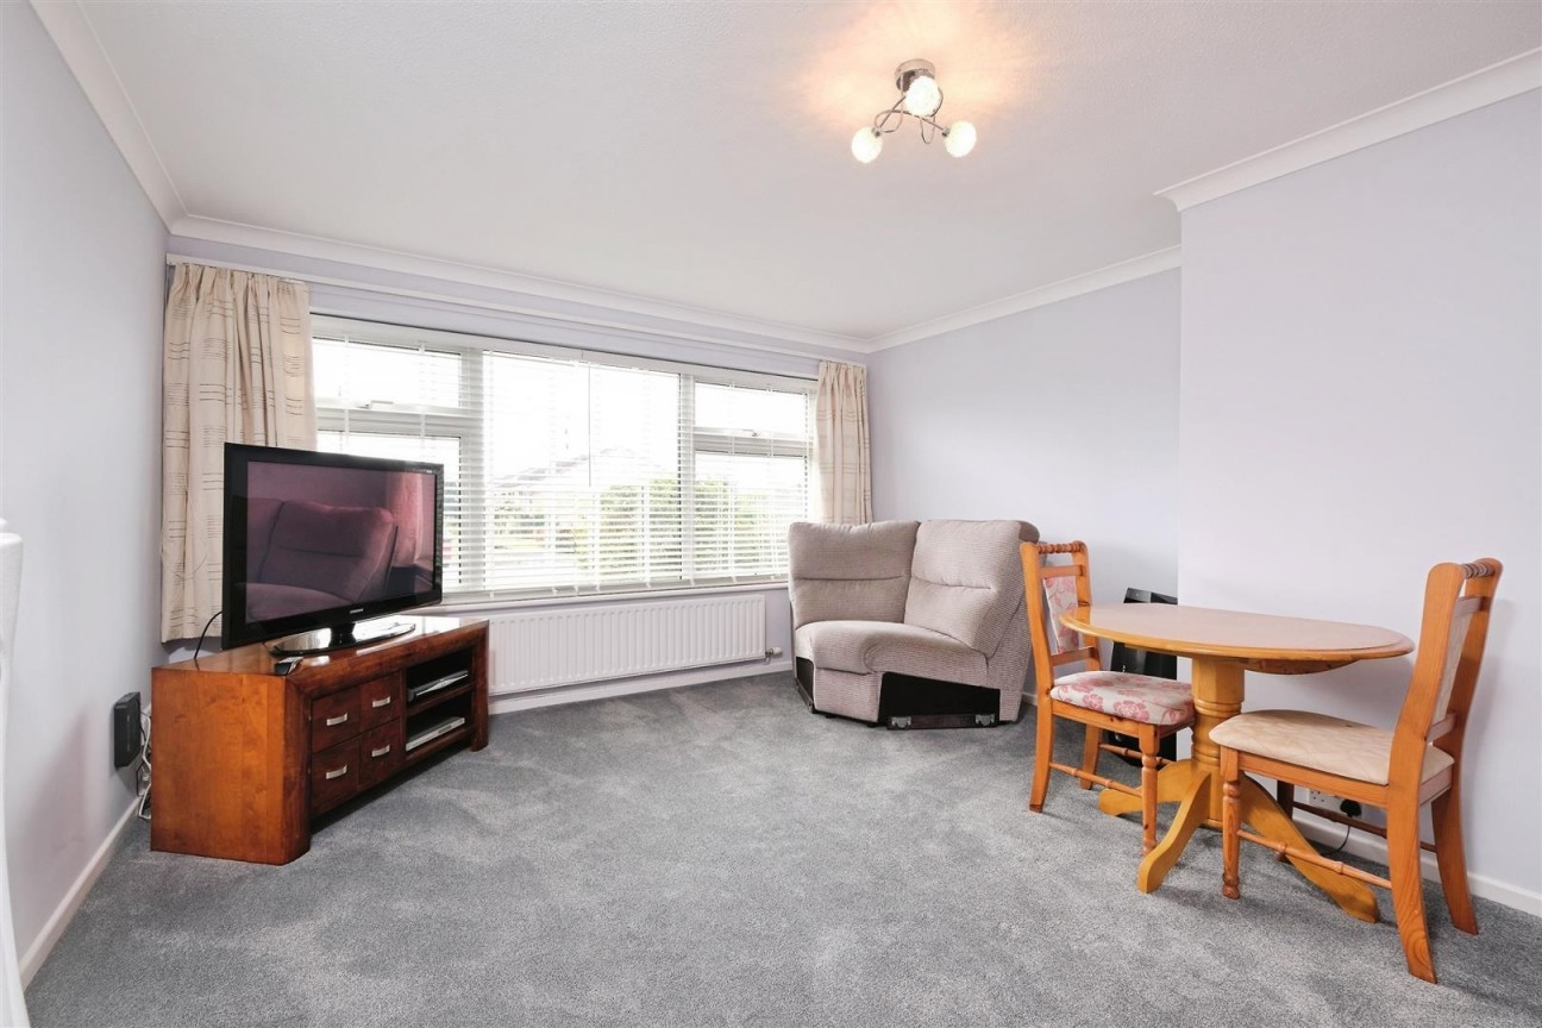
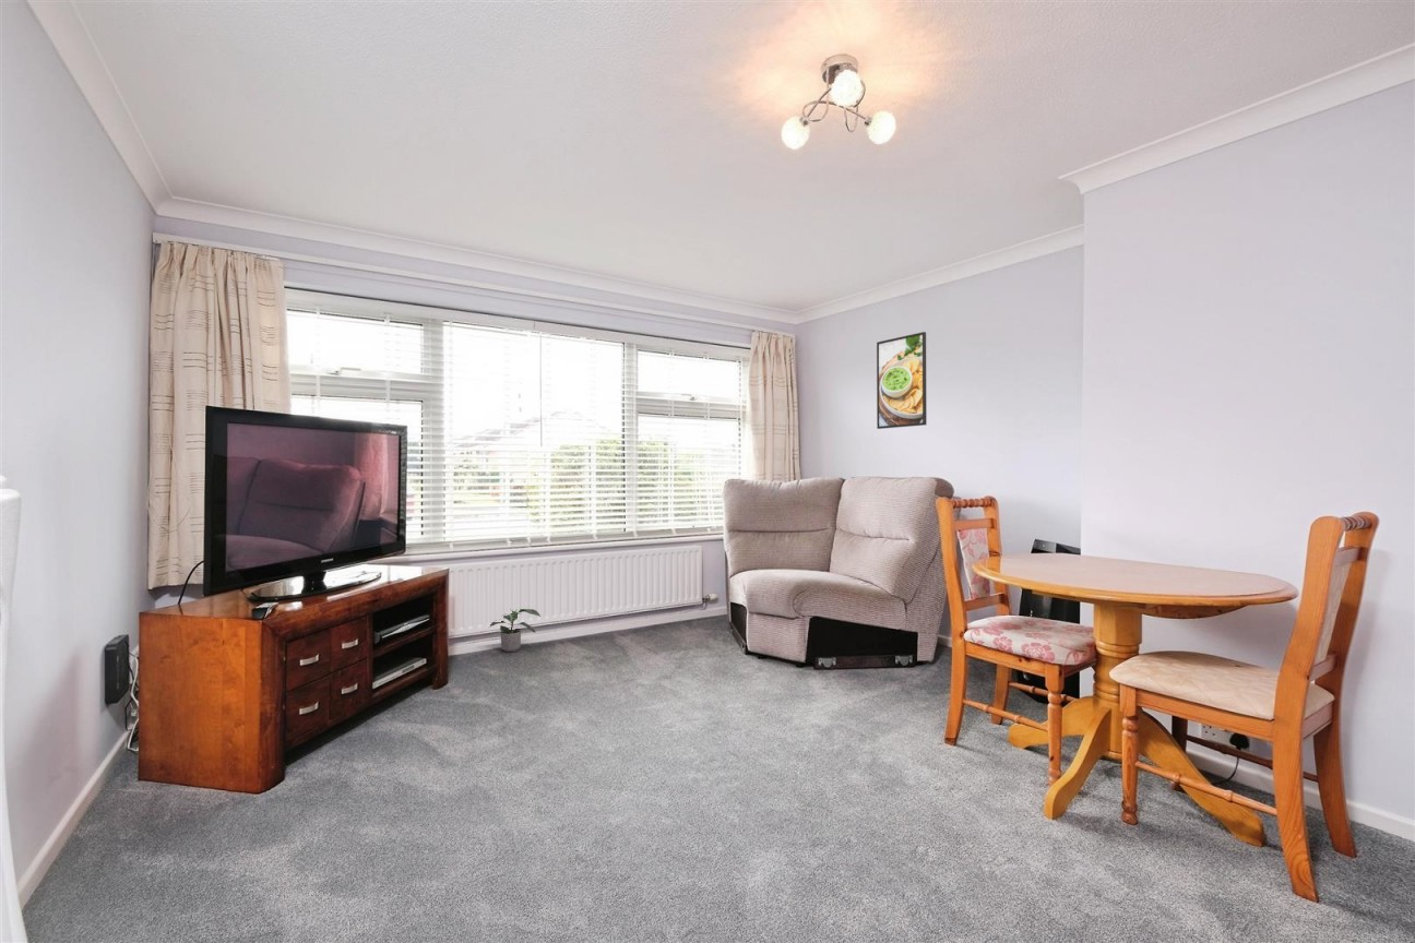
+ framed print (900, 382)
+ potted plant (513, 630)
